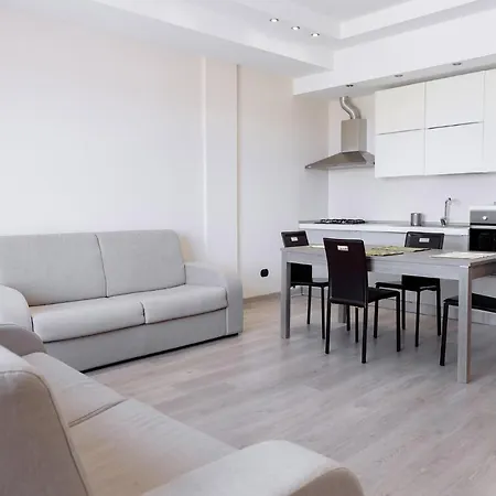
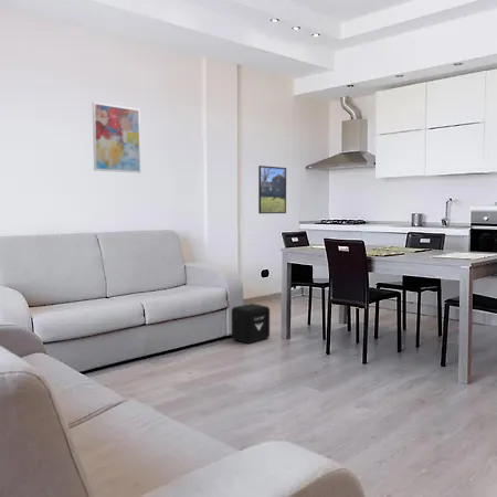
+ air purifier (251, 322)
+ wall art (117, 138)
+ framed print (273, 190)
